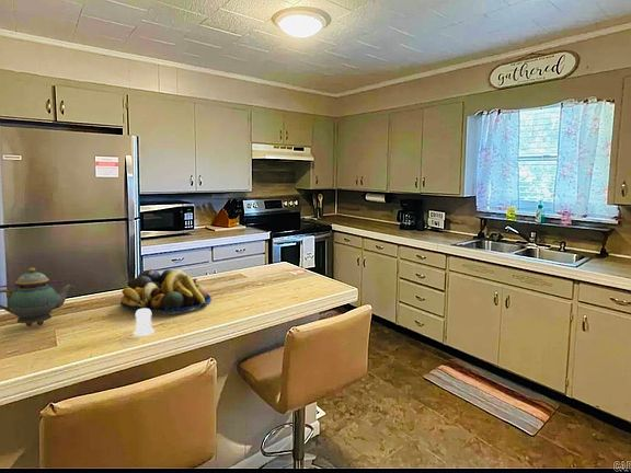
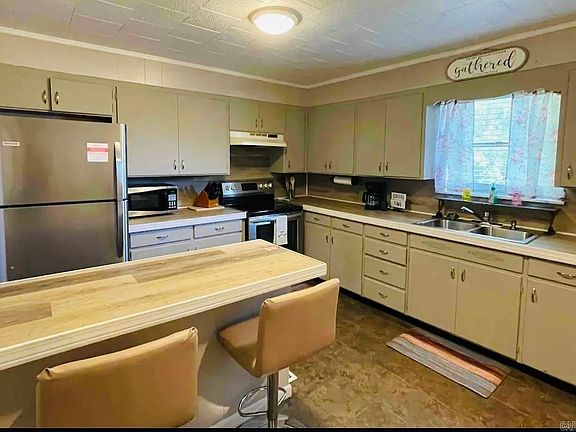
- teapot (35, 297)
- salt shaker (144, 321)
- fruit bowl (168, 286)
